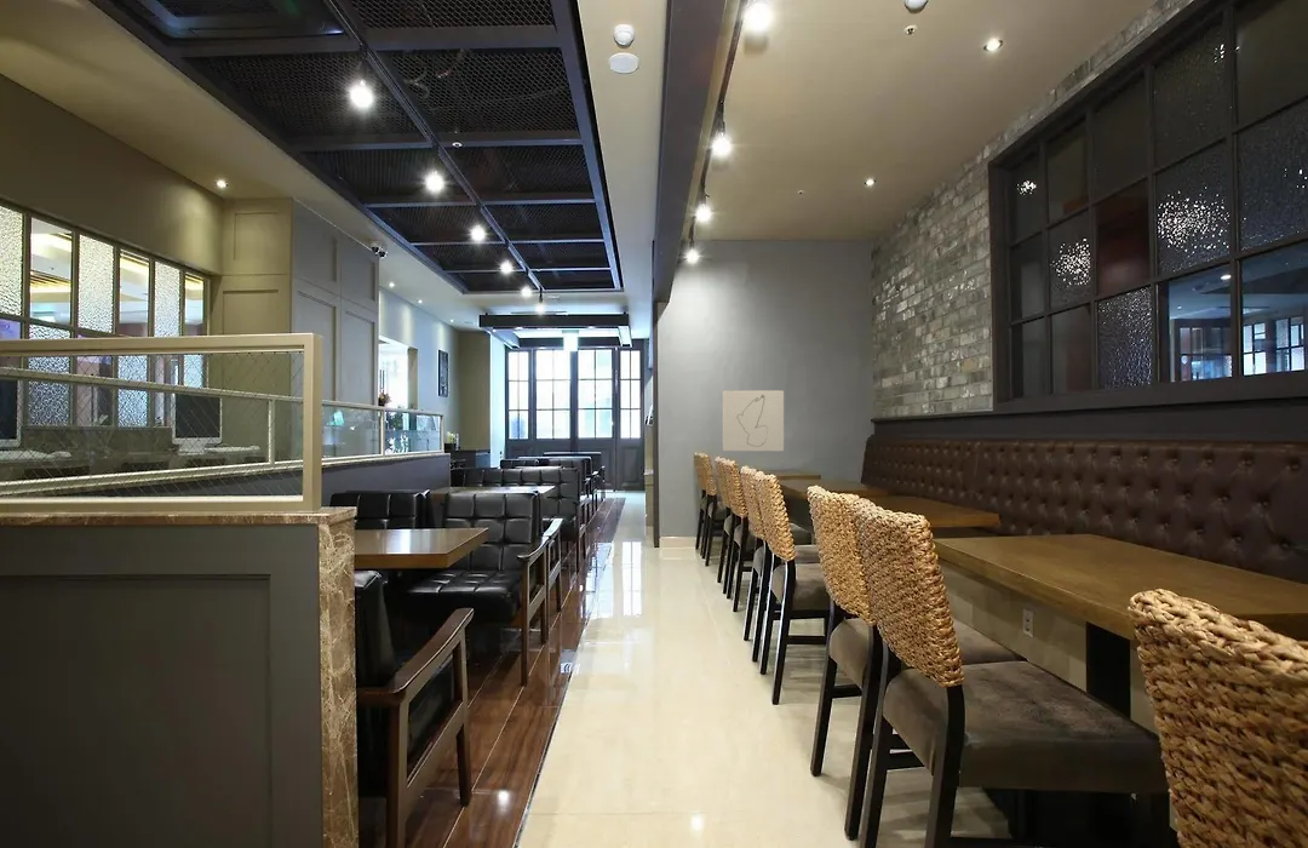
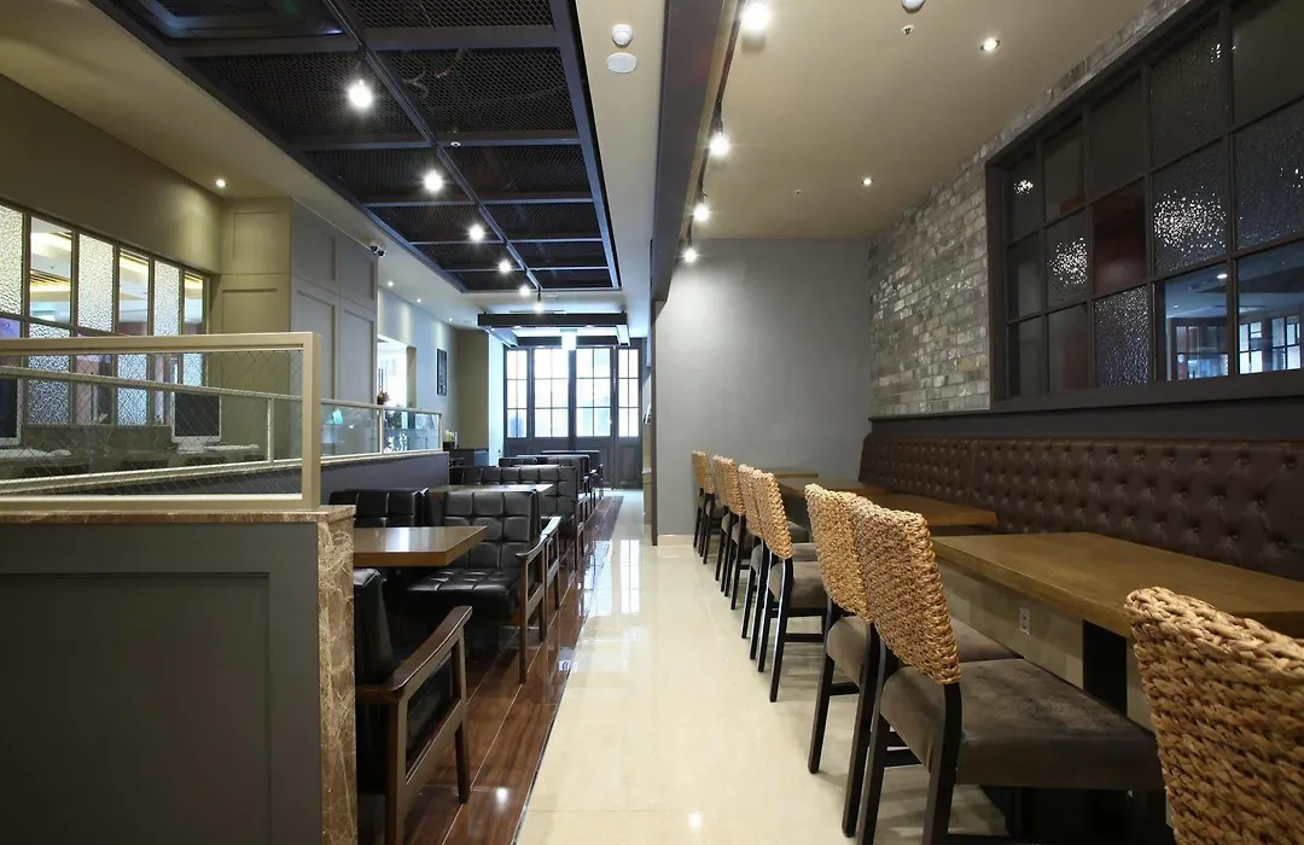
- wall art (752, 420)
